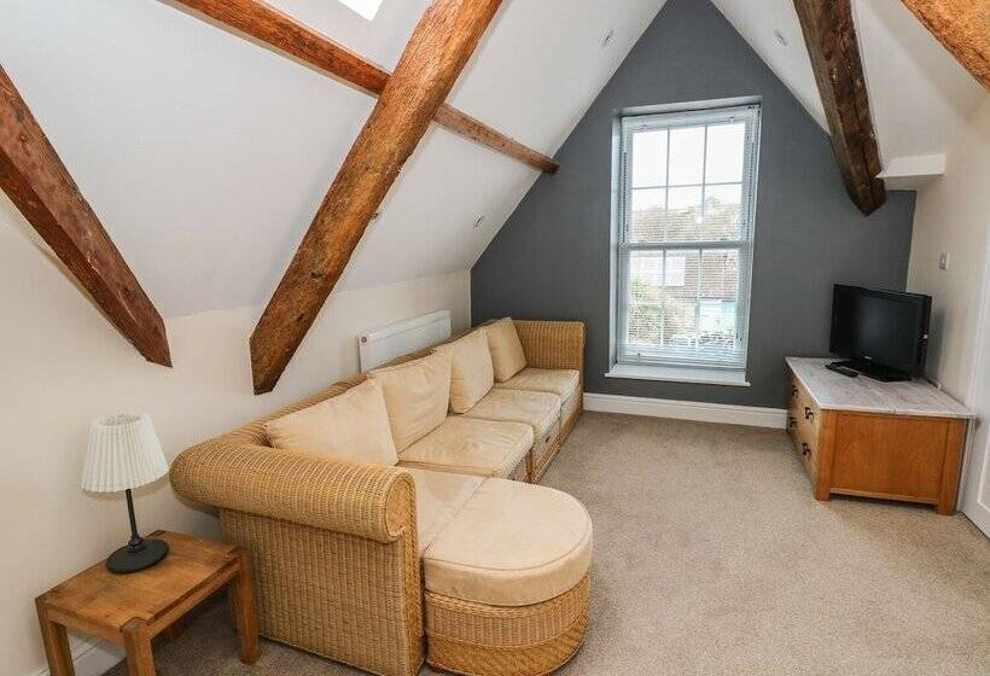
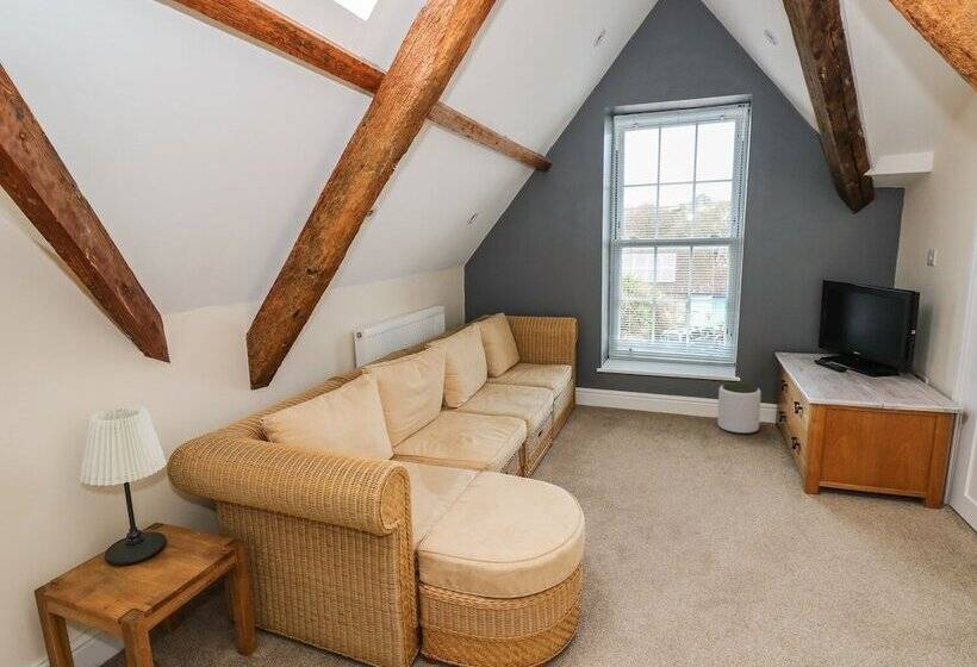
+ plant pot (739, 407)
